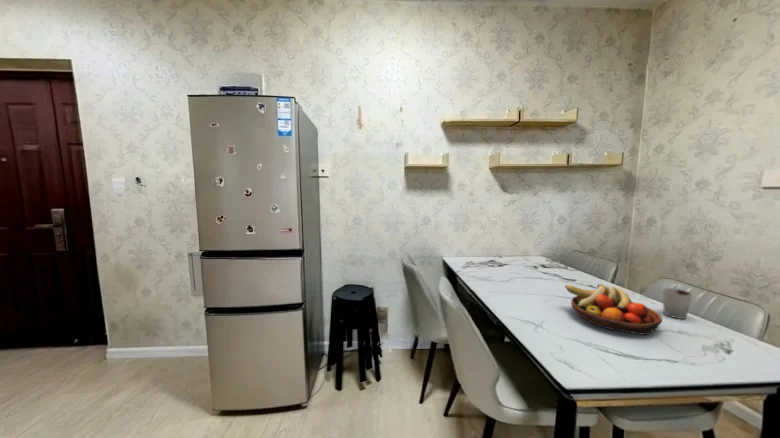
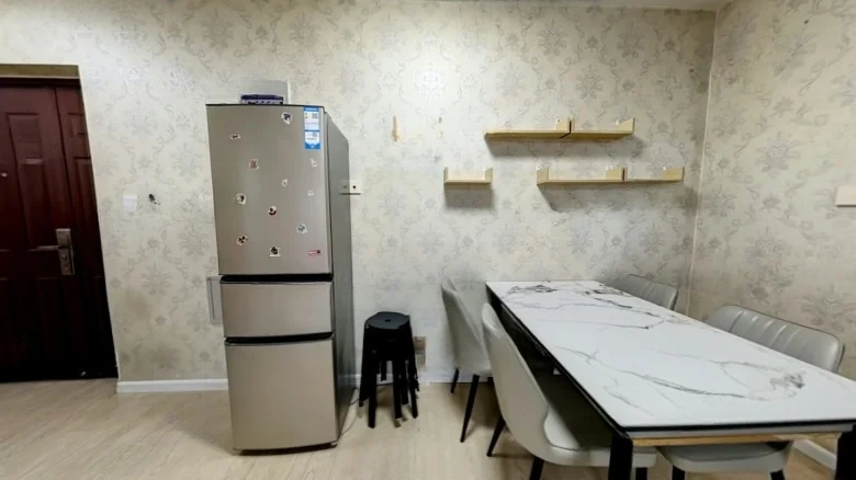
- cup (675, 302)
- fruit bowl (612, 304)
